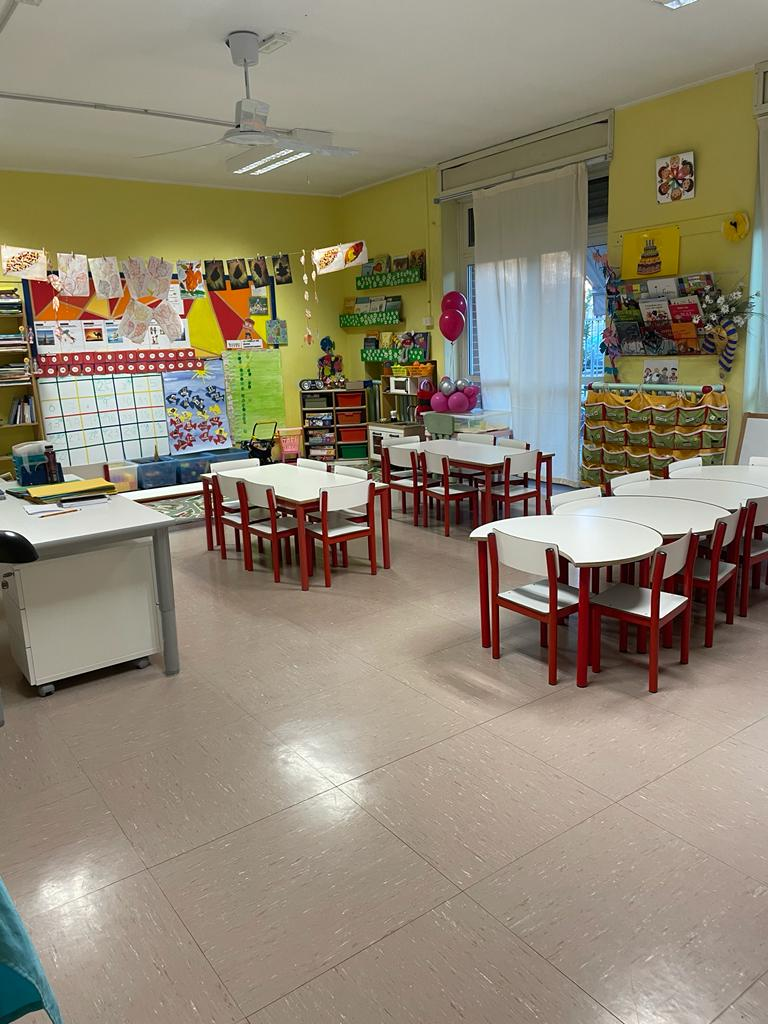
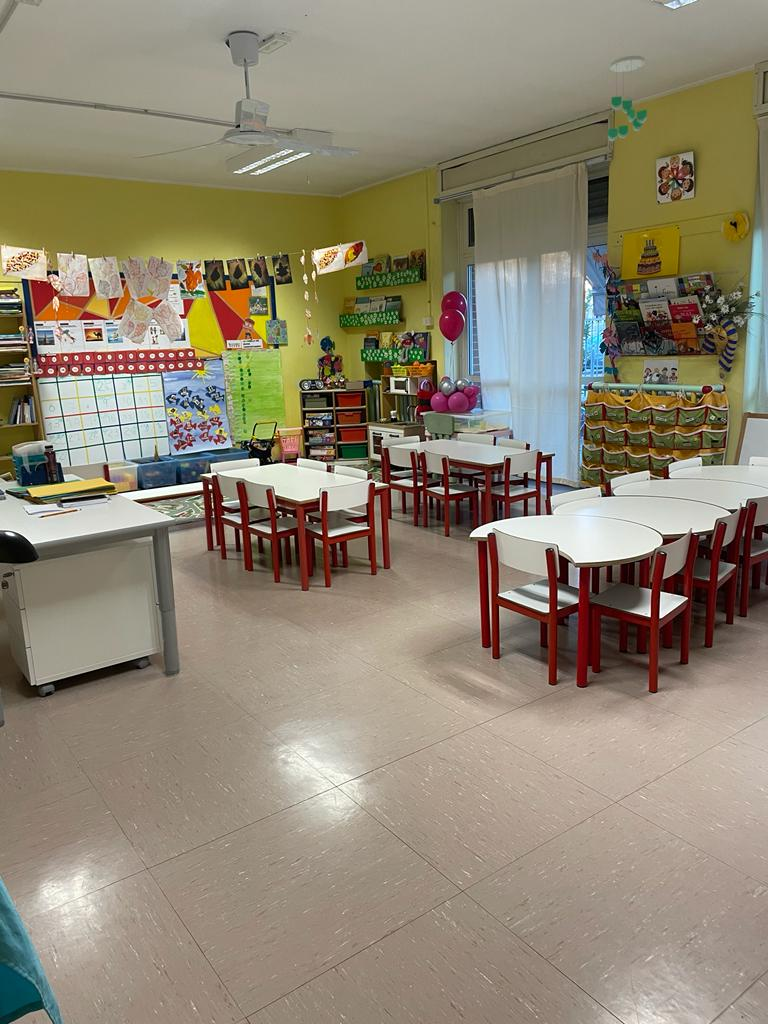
+ ceiling mobile (628, 100)
